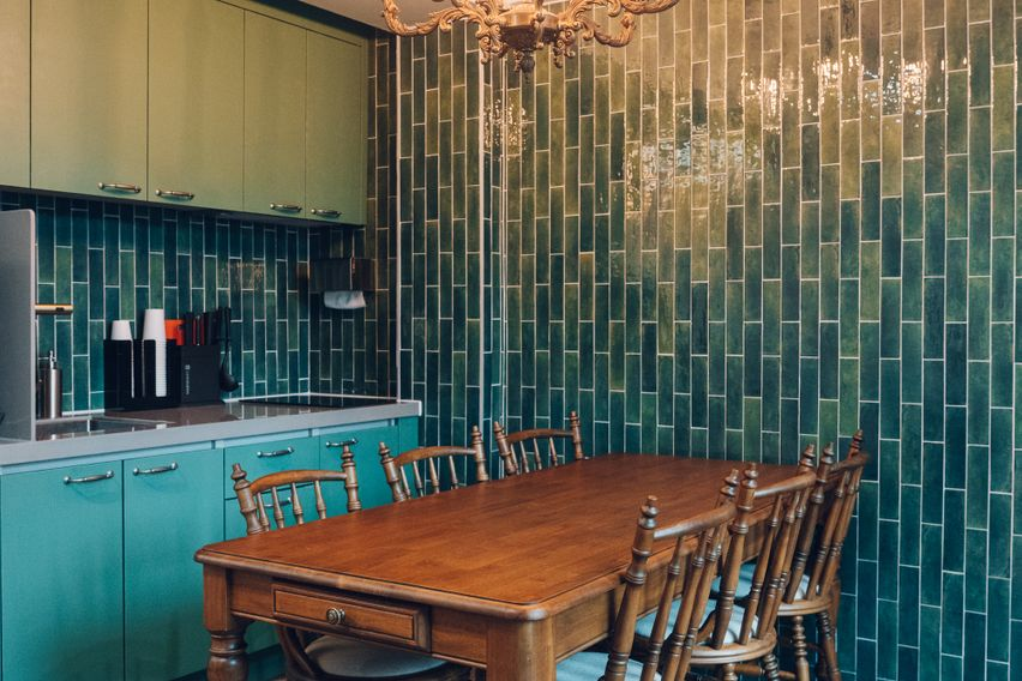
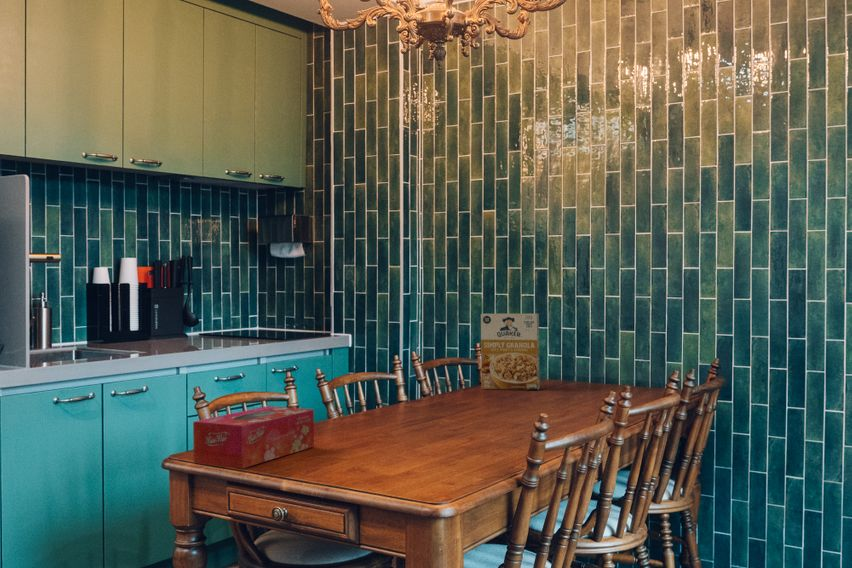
+ tissue box (256, 434)
+ cereal box (510, 351)
